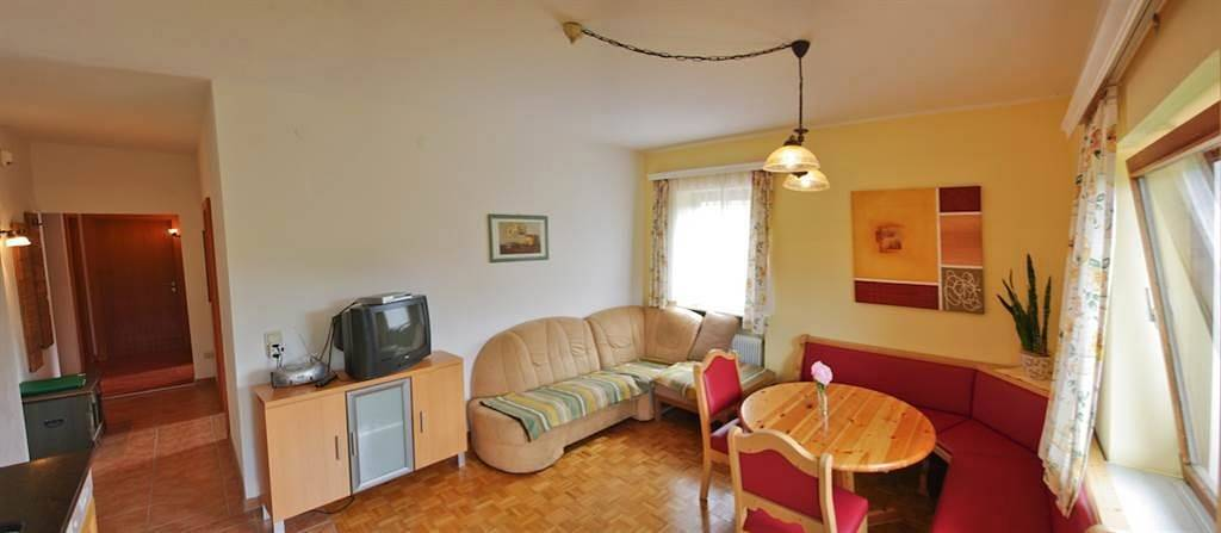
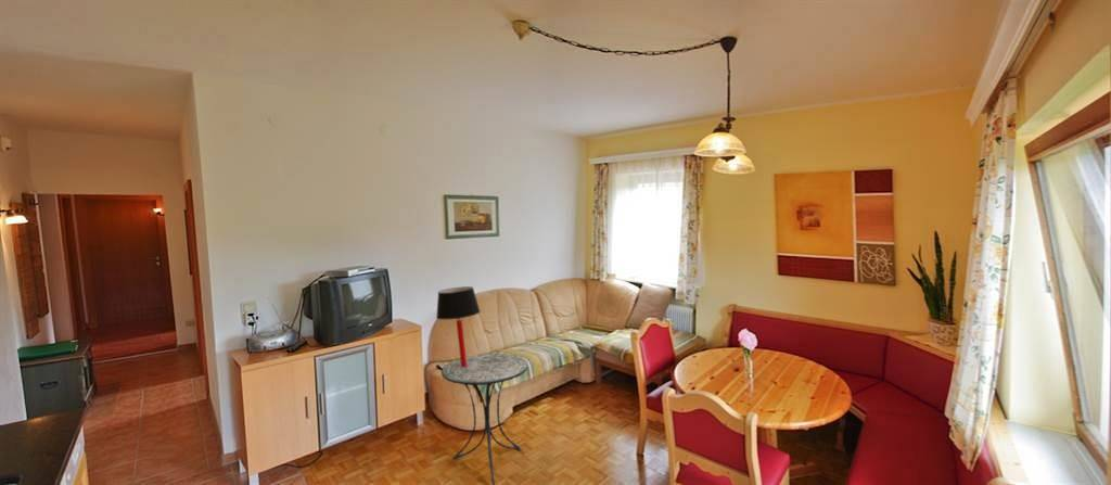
+ table lamp (462, 328)
+ side table (487, 414)
